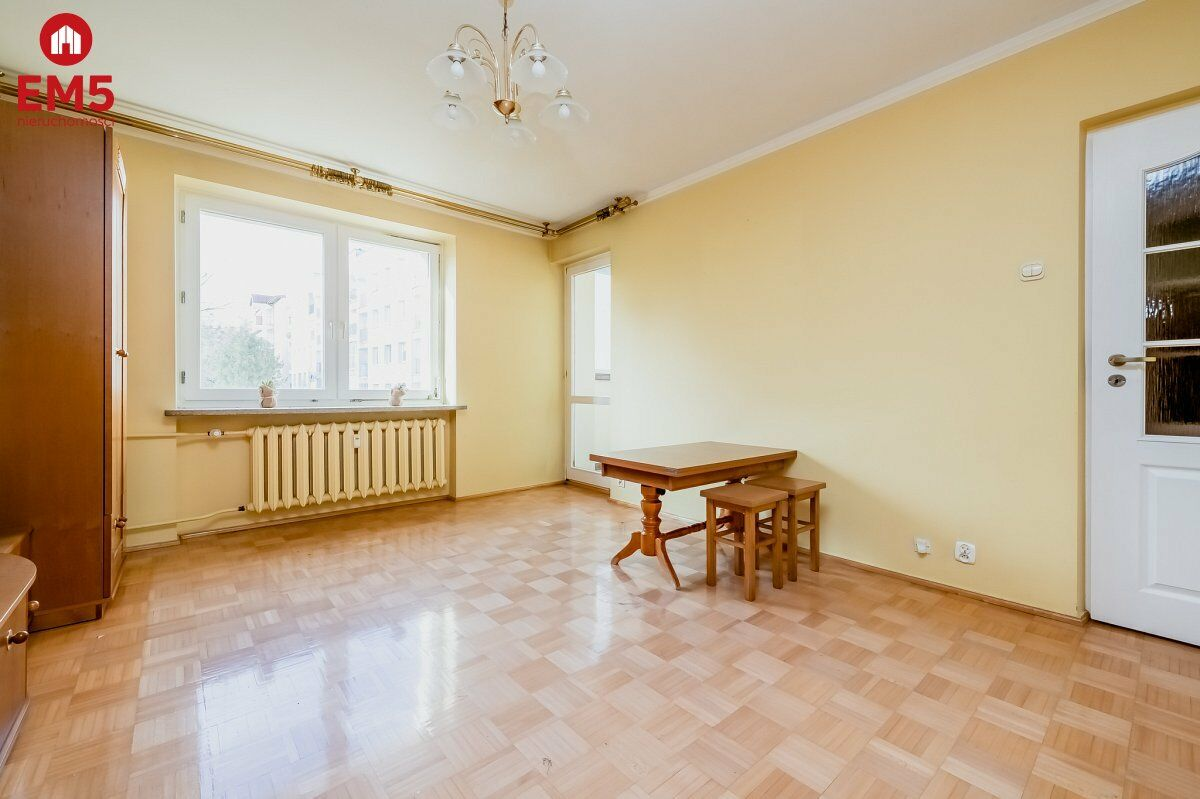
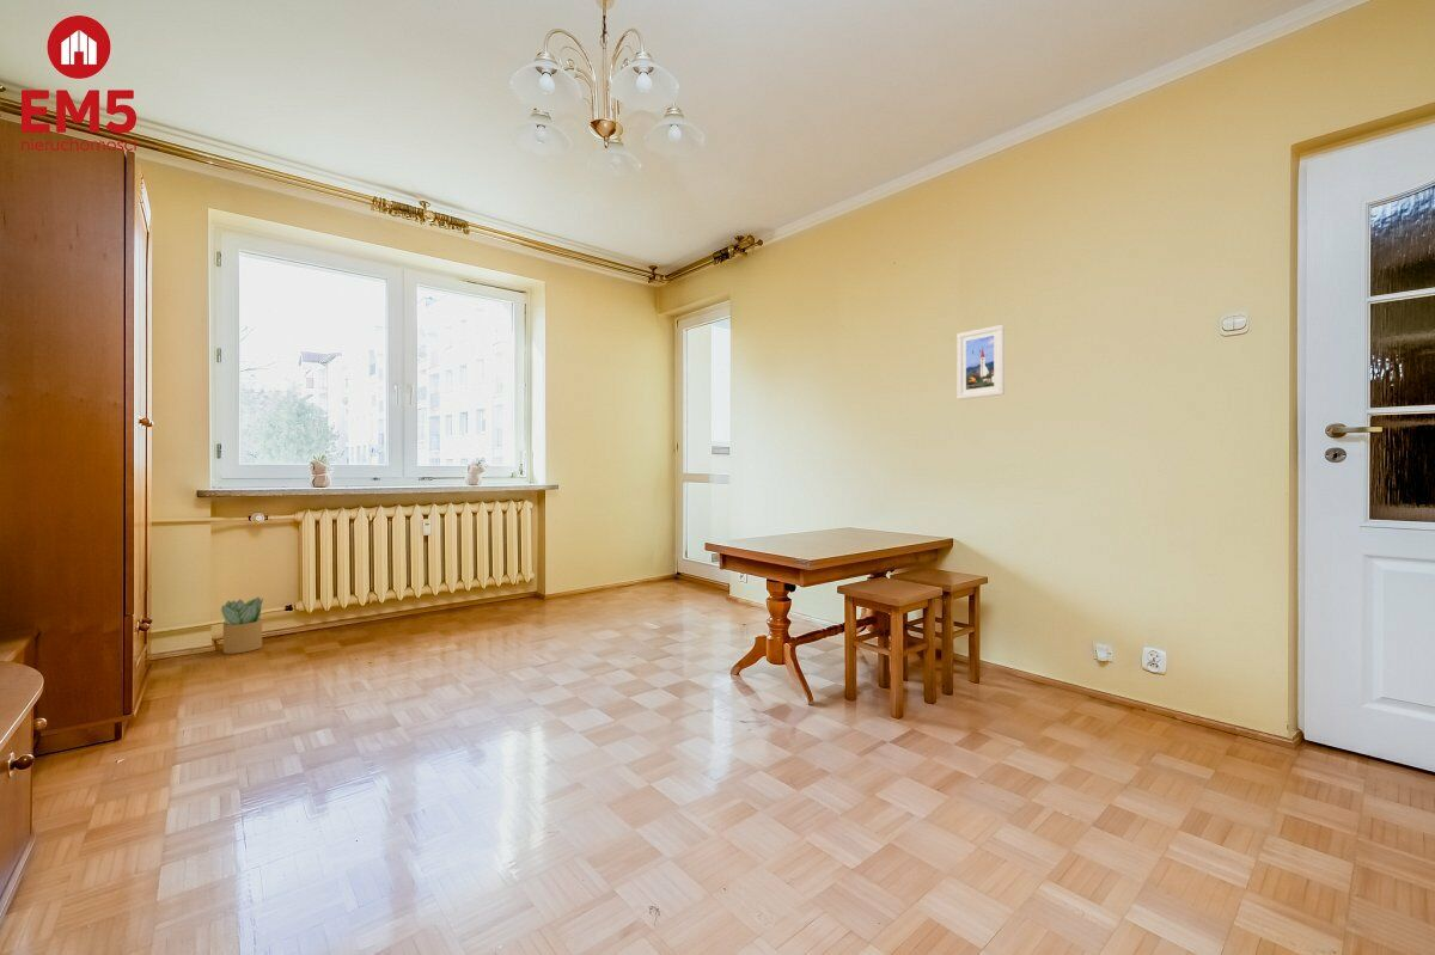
+ potted plant (239, 624)
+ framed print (979, 362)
